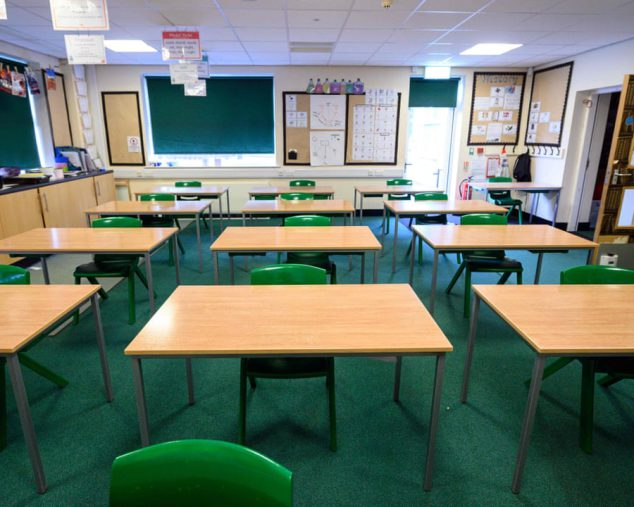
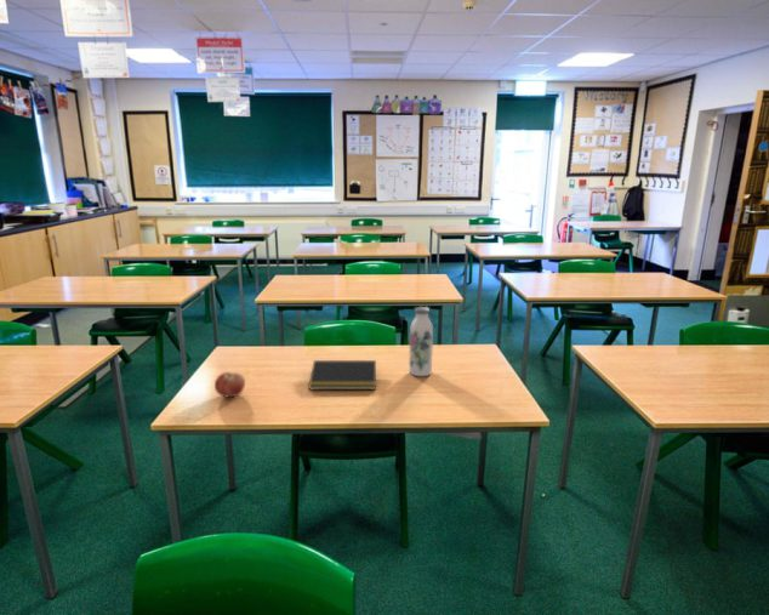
+ notepad (343, 374)
+ fruit (229, 385)
+ water bottle (421, 340)
